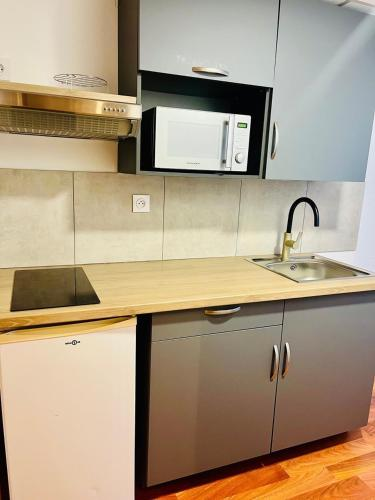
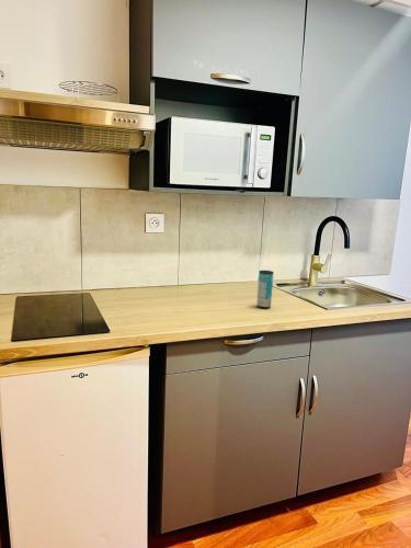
+ beverage can (264, 288)
